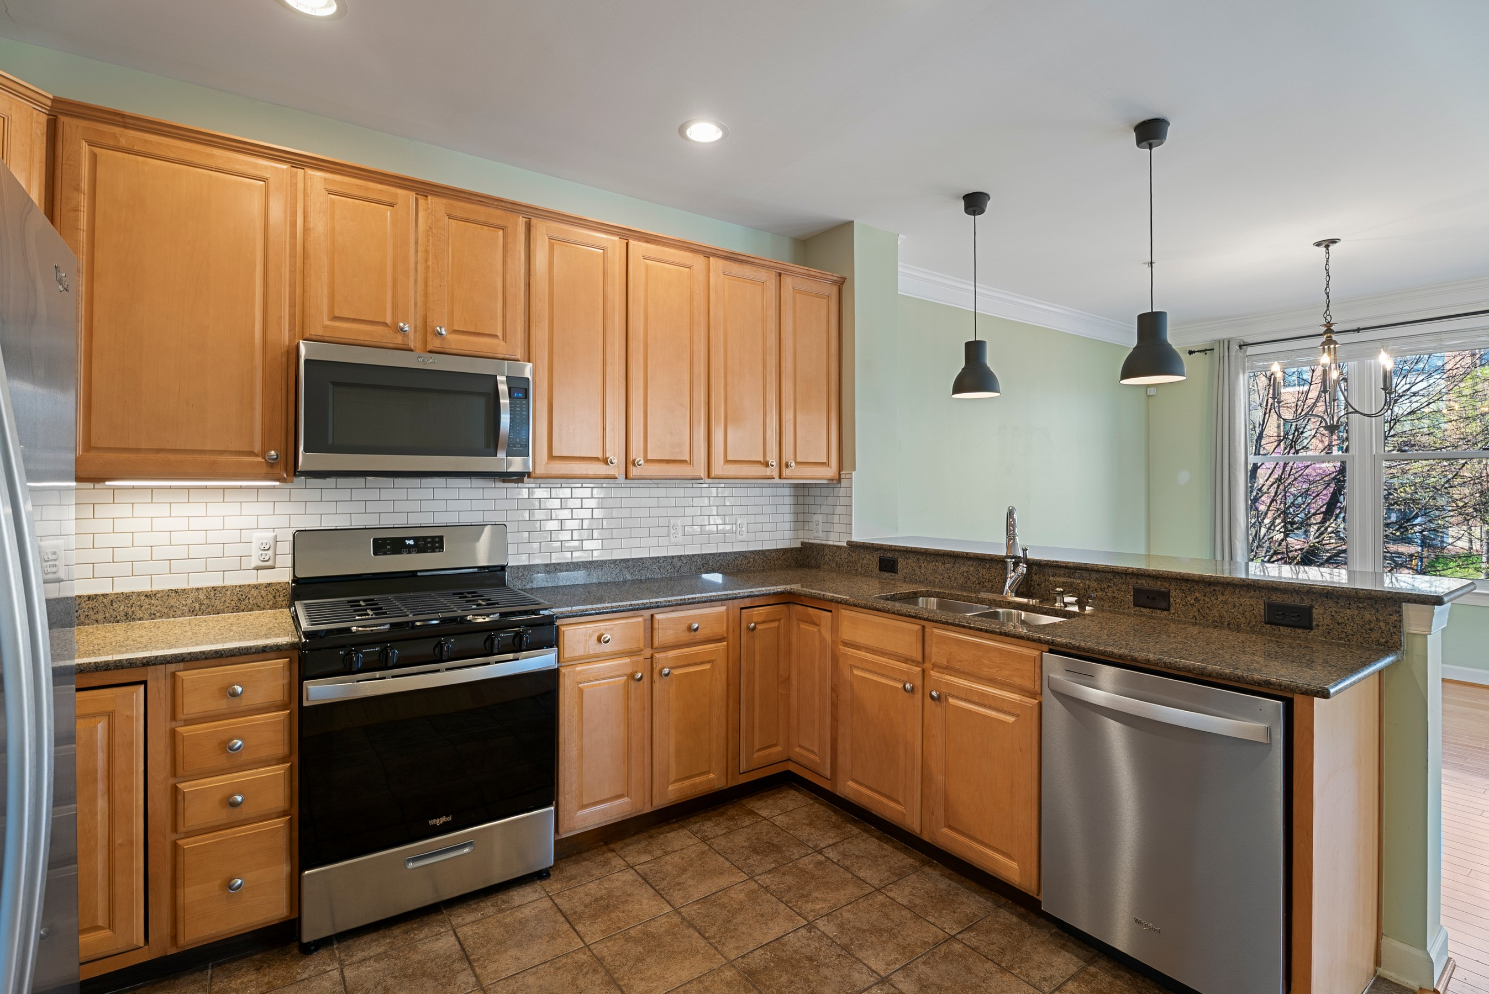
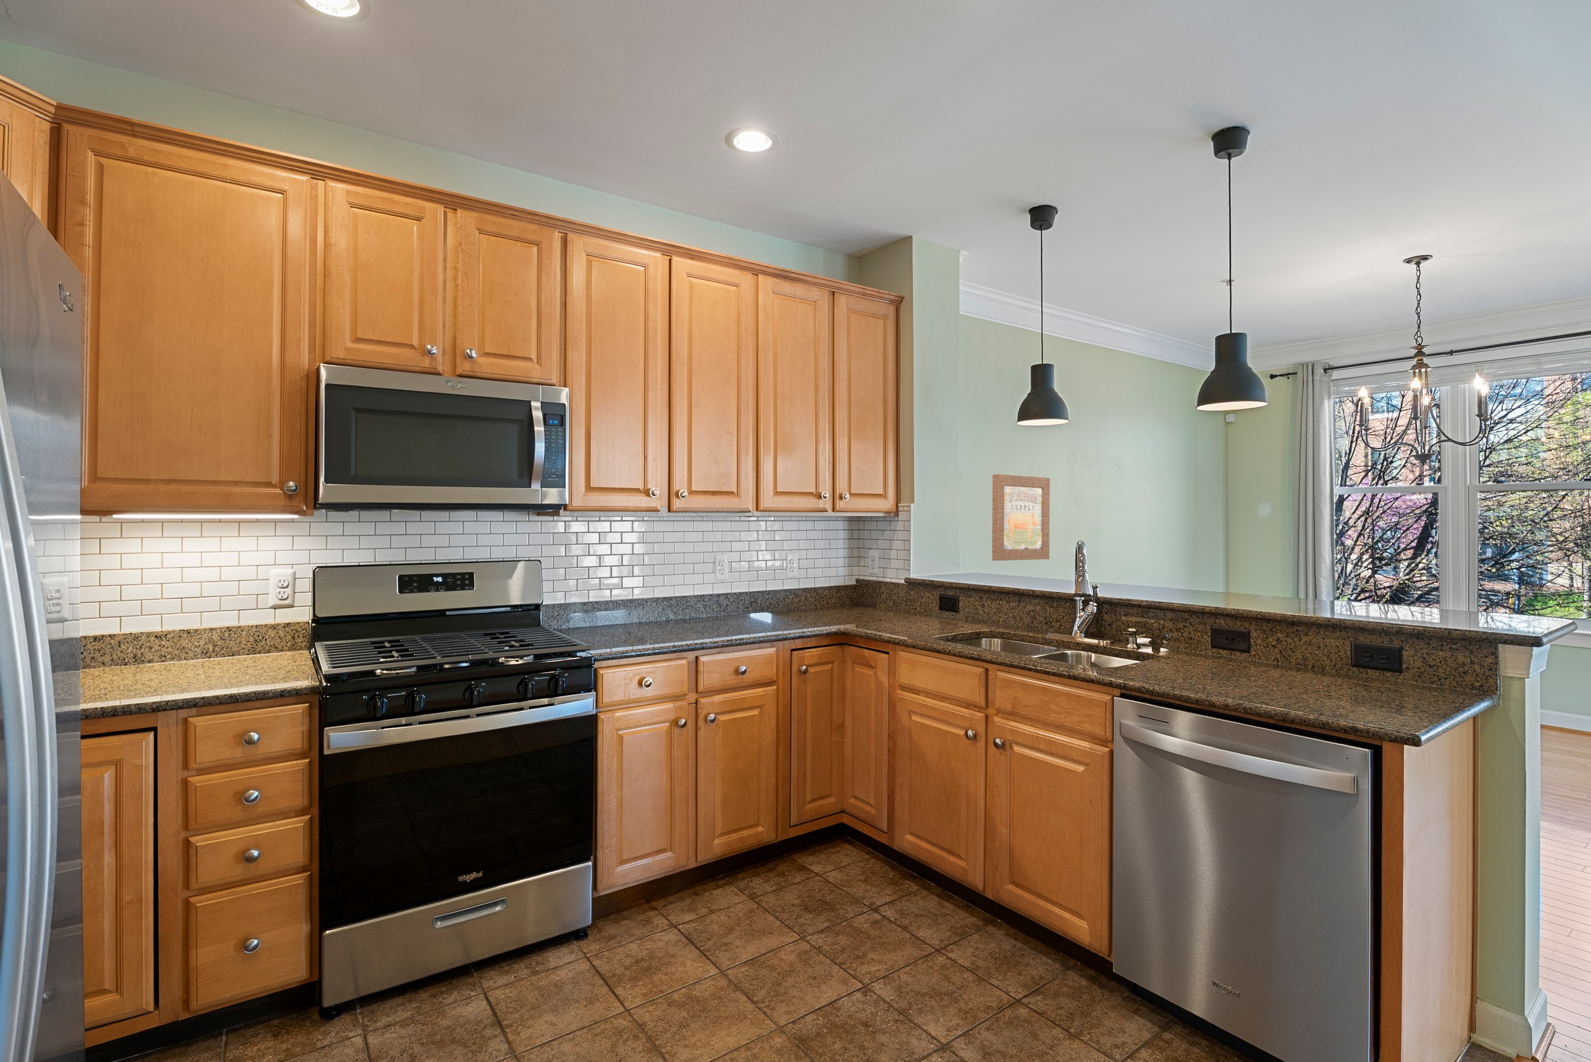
+ wall art (1021, 518)
